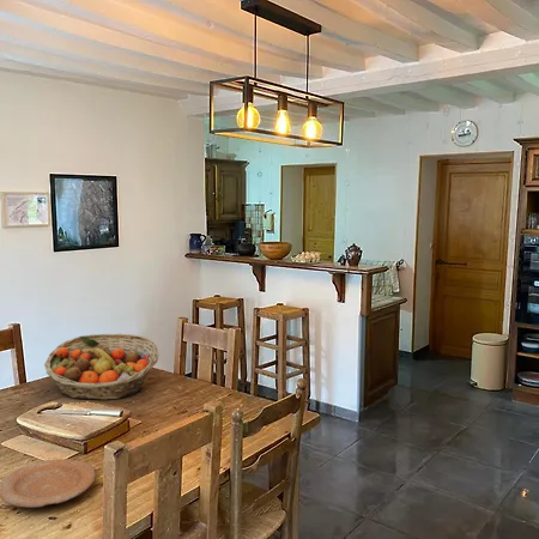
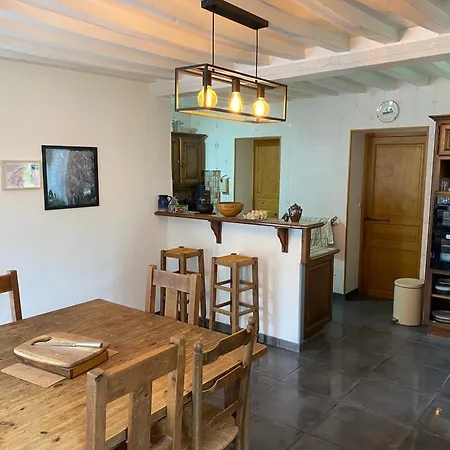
- plate (48, 485)
- fruit basket (103, 365)
